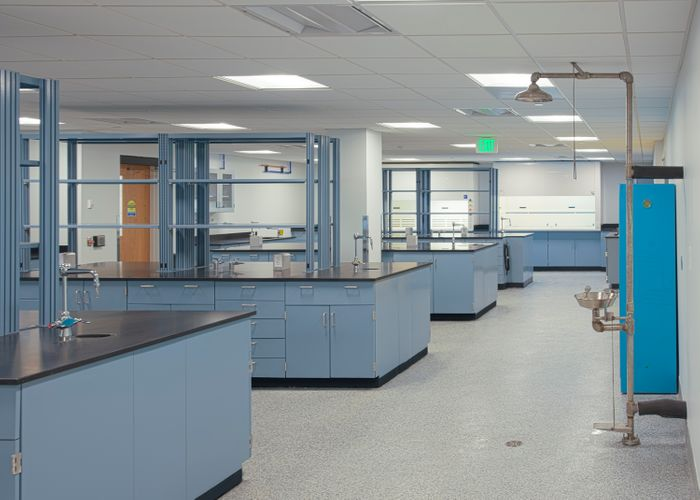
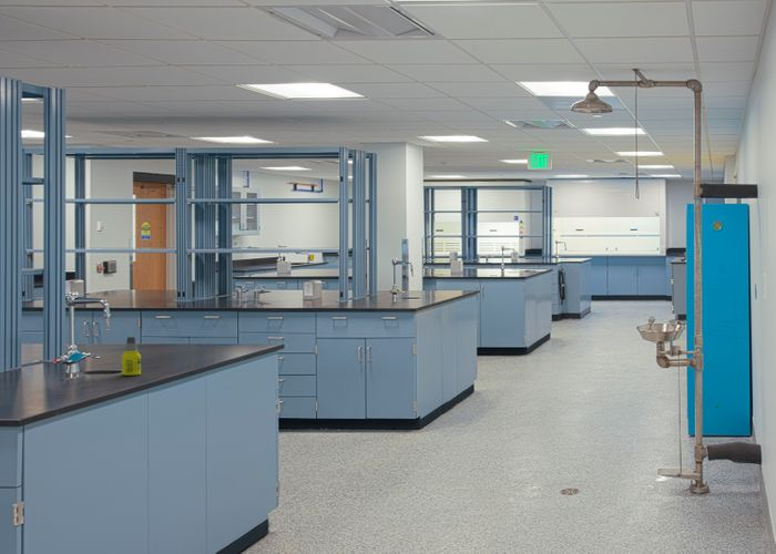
+ bottle (131, 355)
